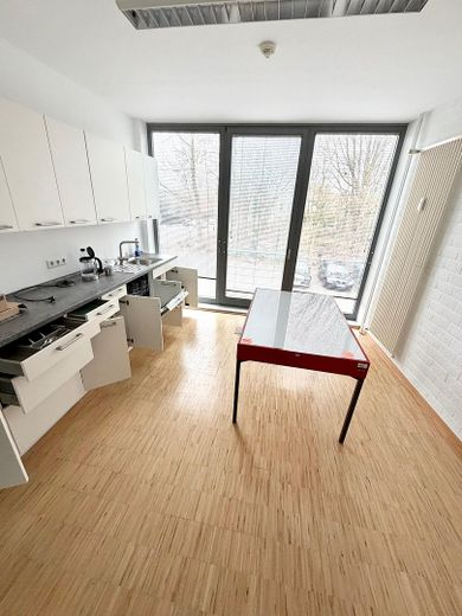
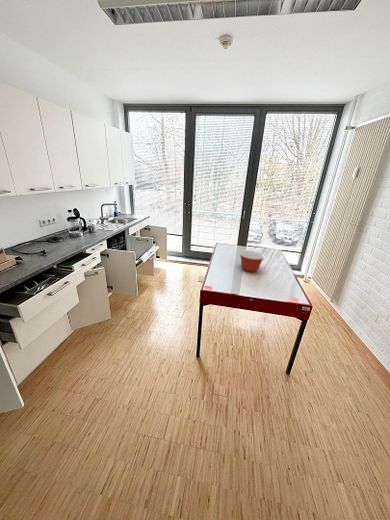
+ mixing bowl (250, 262)
